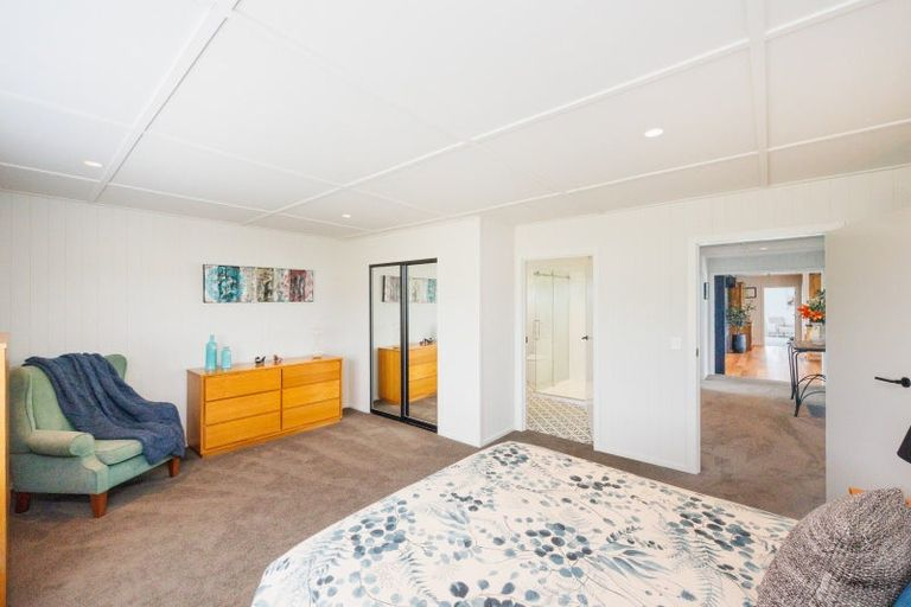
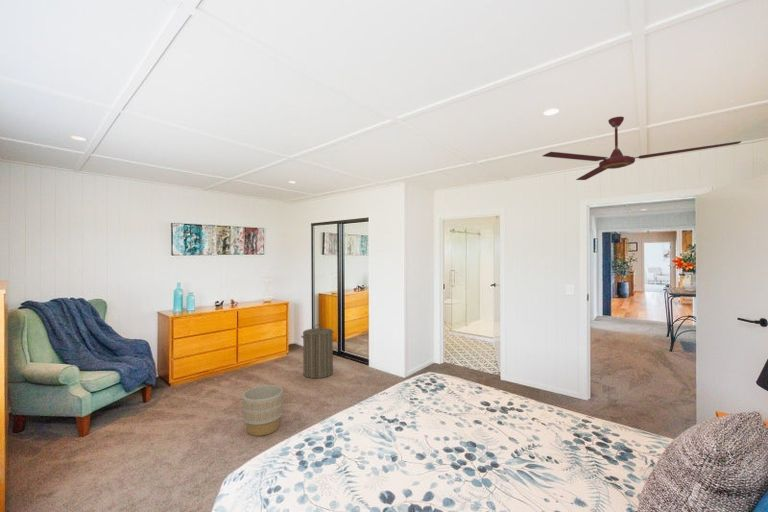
+ ceiling fan (641, 155)
+ laundry hamper (318, 348)
+ planter (263, 410)
